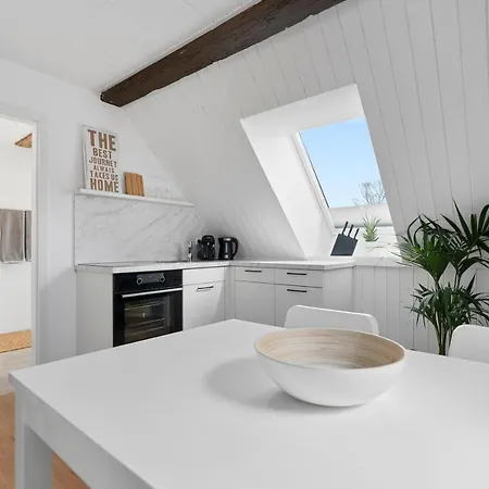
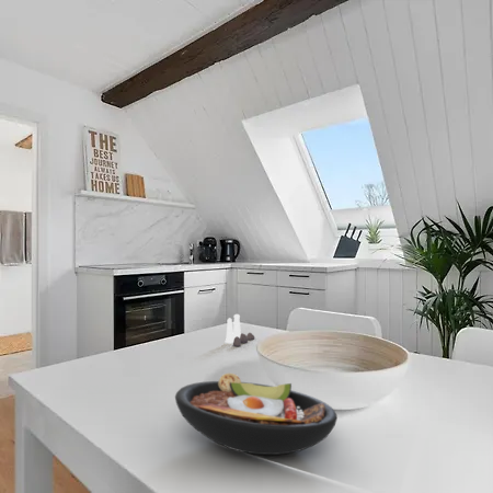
+ salt and pepper shaker set (239, 328)
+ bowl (253, 417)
